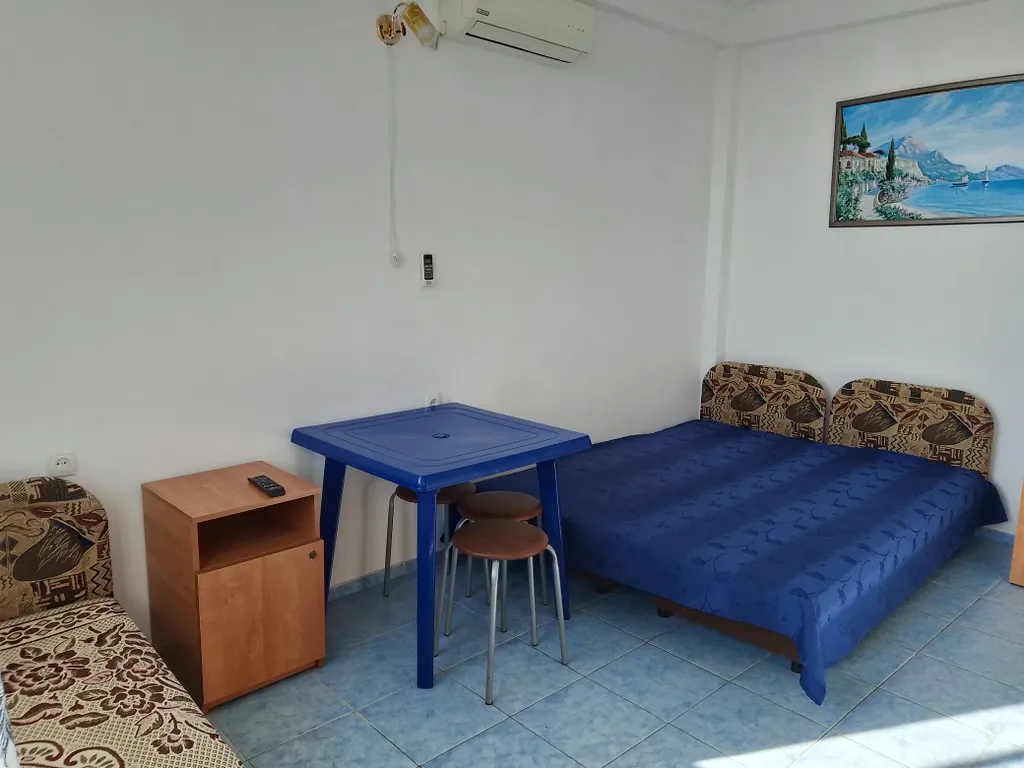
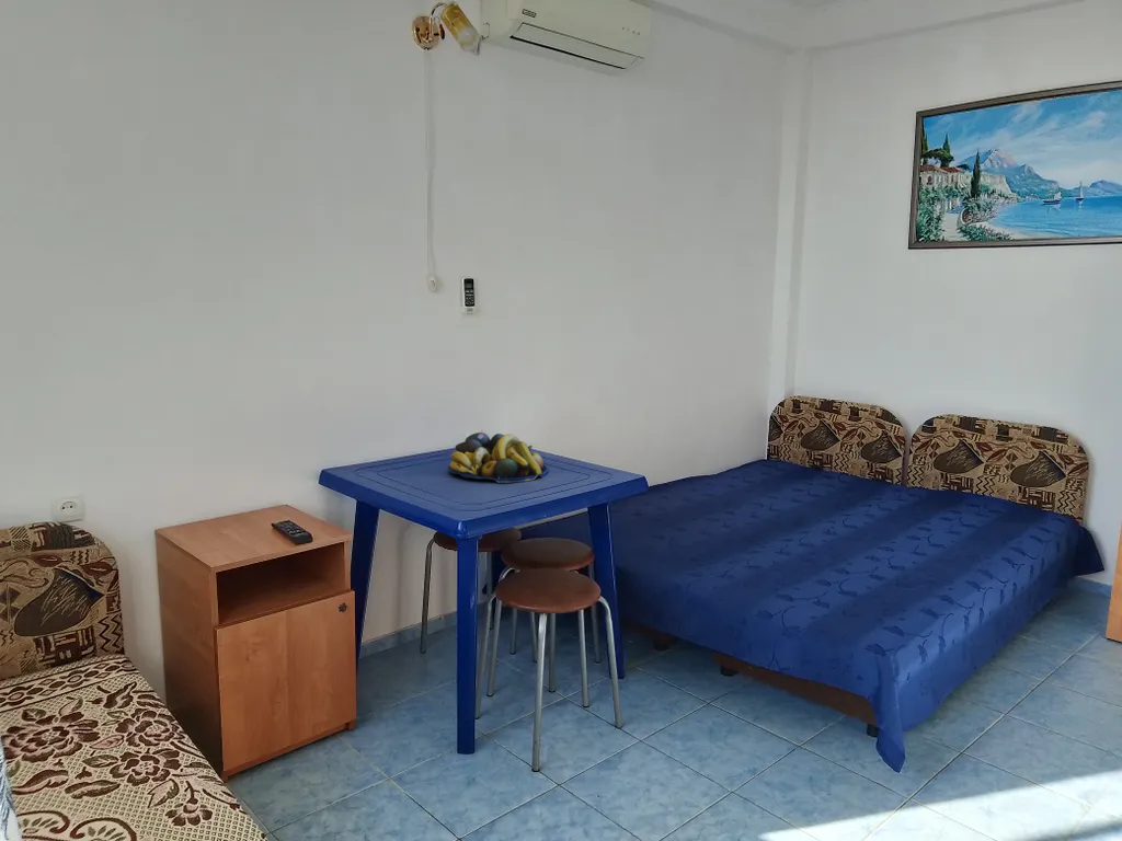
+ fruit bowl (499, 452)
